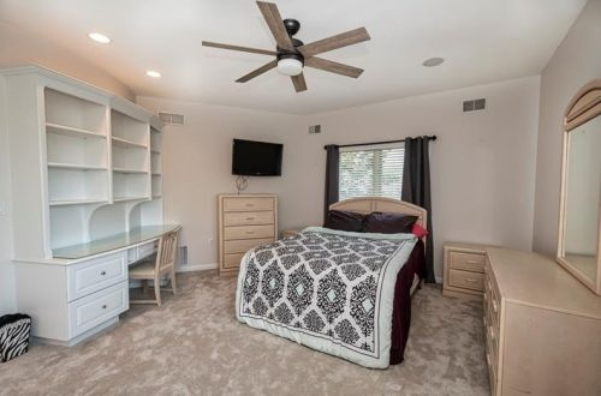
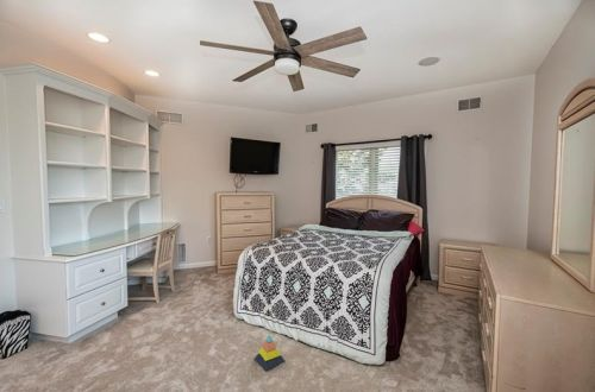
+ stacking toy (269, 347)
